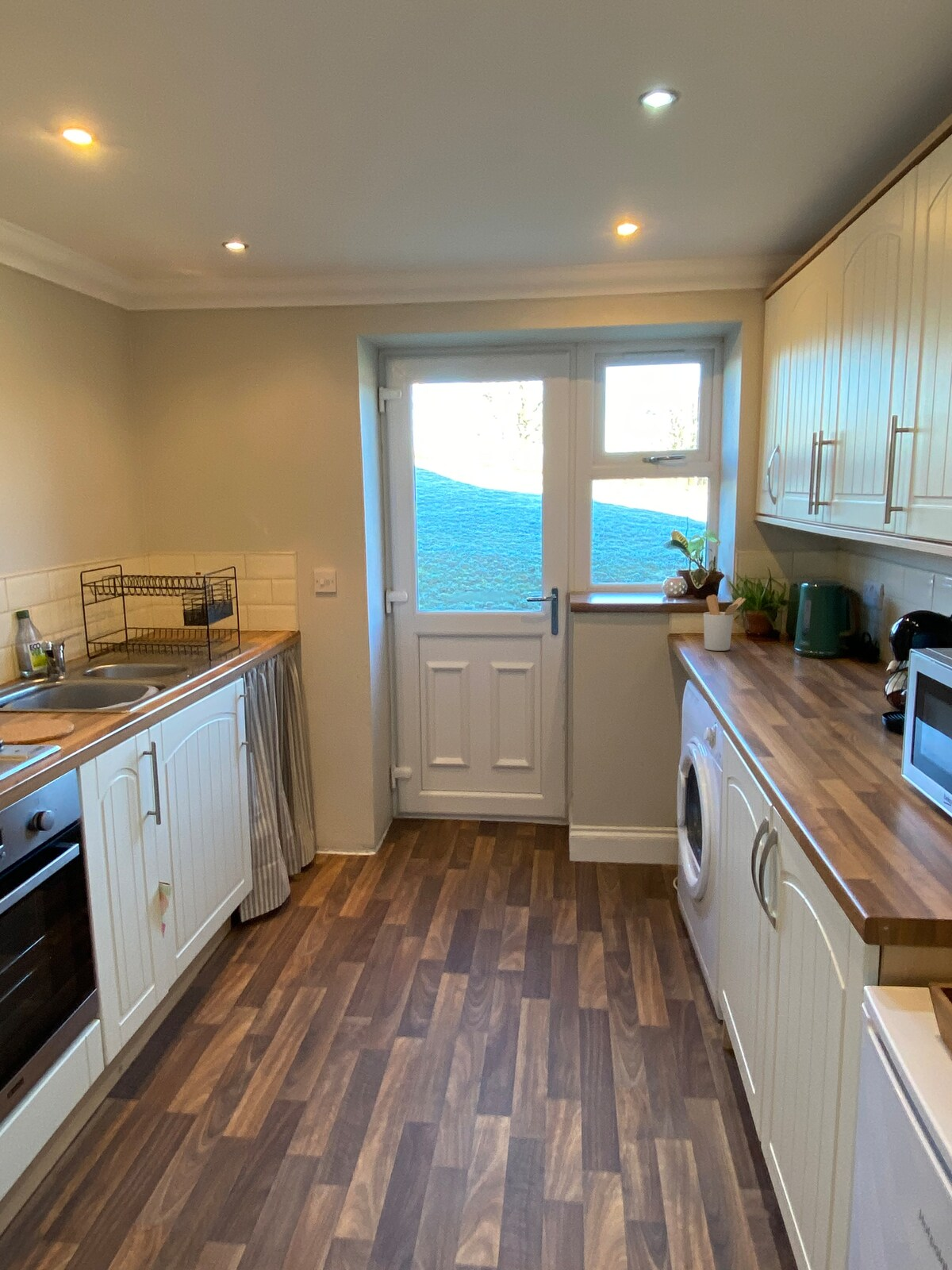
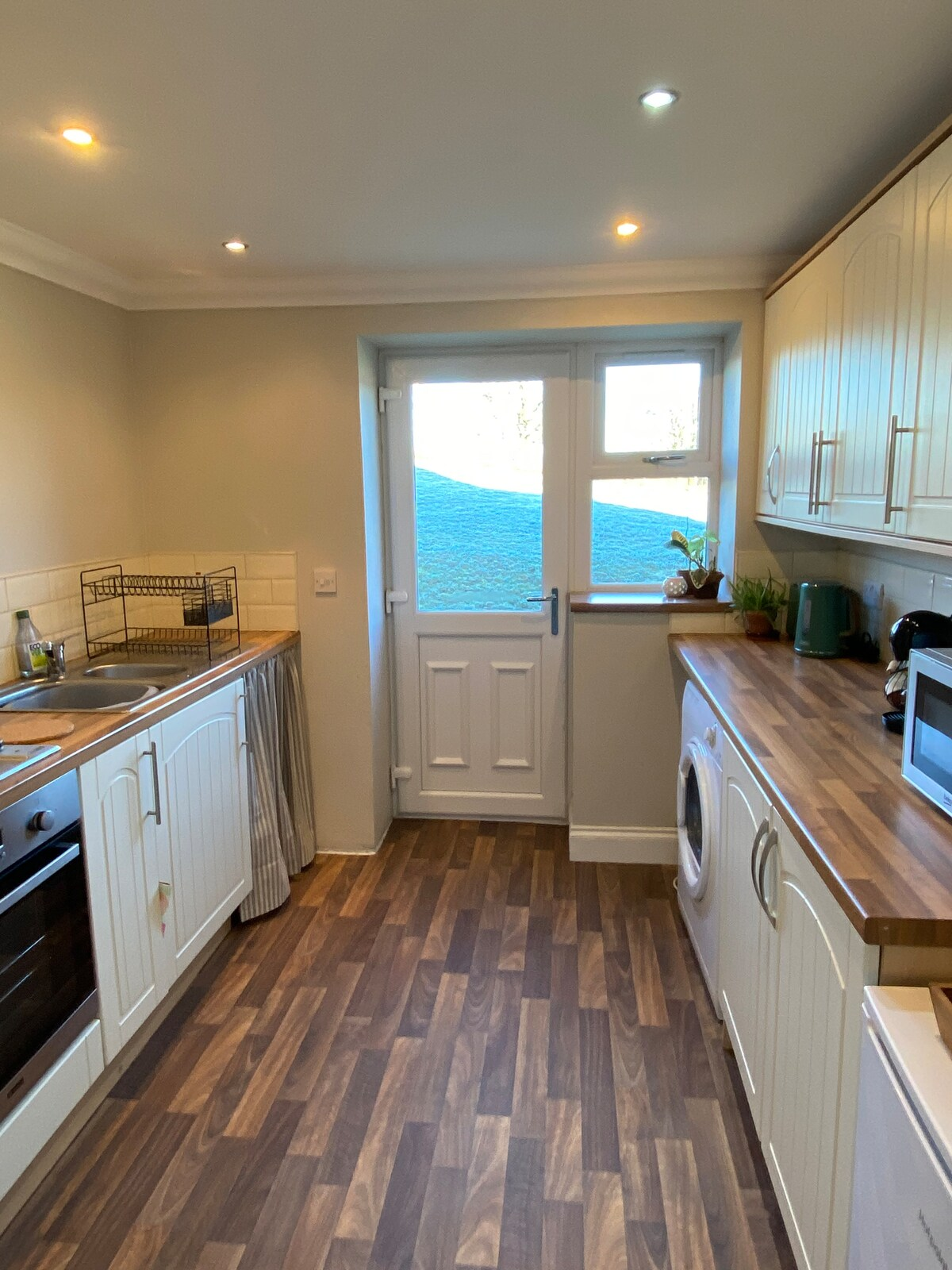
- utensil holder (724, 622)
